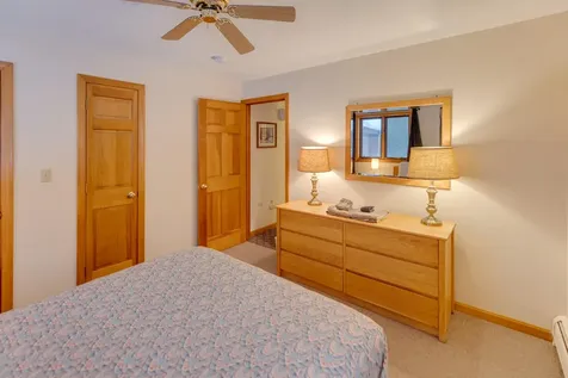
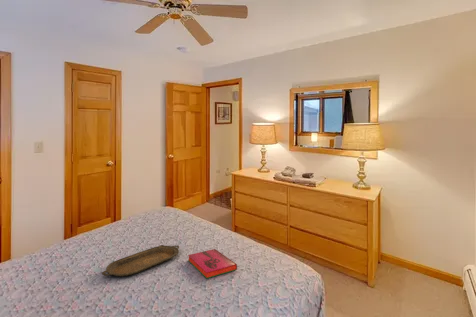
+ serving tray (145, 260)
+ hardback book (211, 262)
